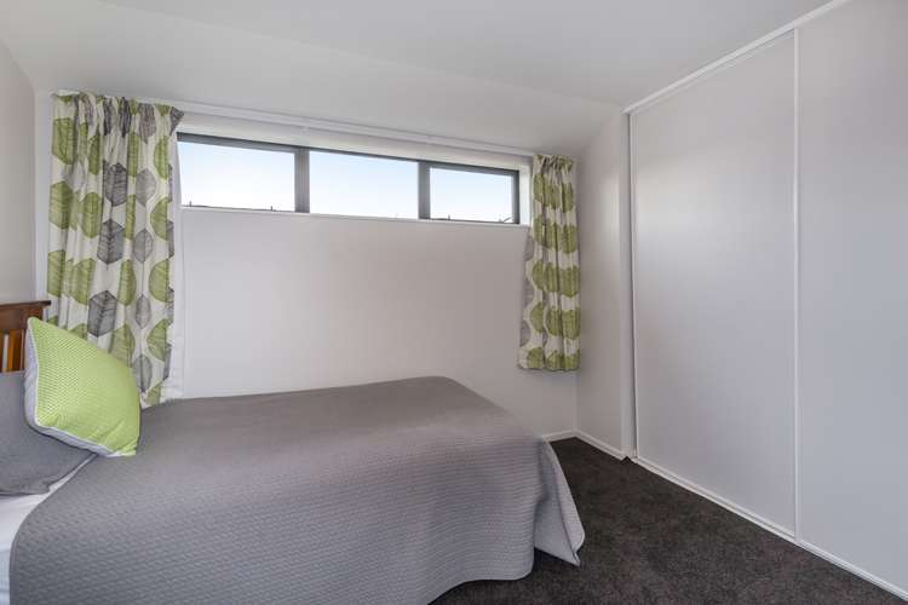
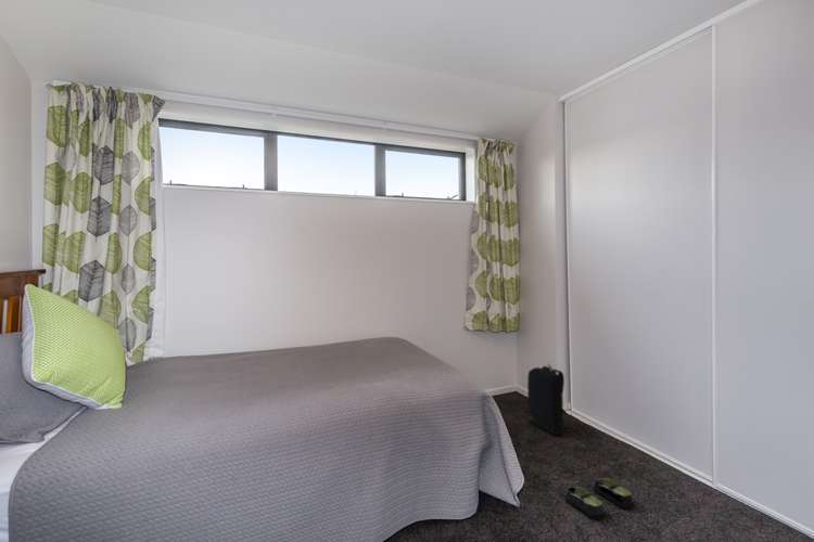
+ backpack (549, 395)
+ slippers (598, 493)
